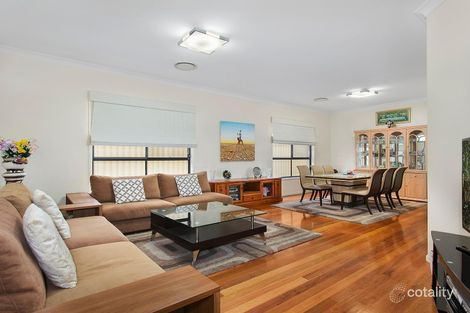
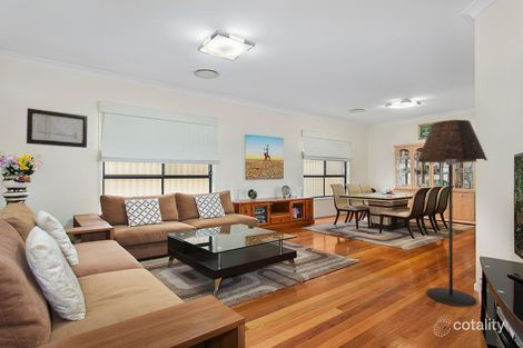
+ floor lamp (450, 209)
+ wall art (58, 129)
